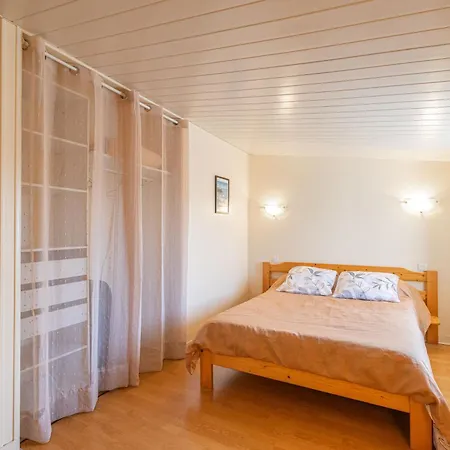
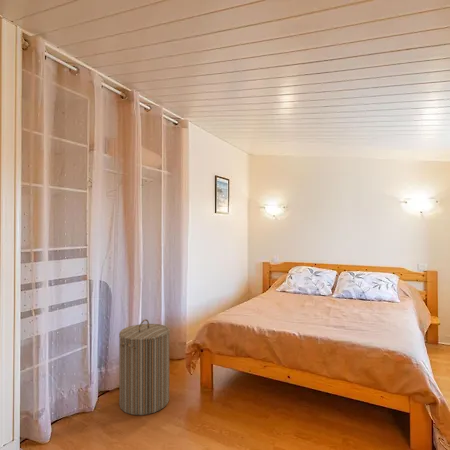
+ laundry hamper (144, 360)
